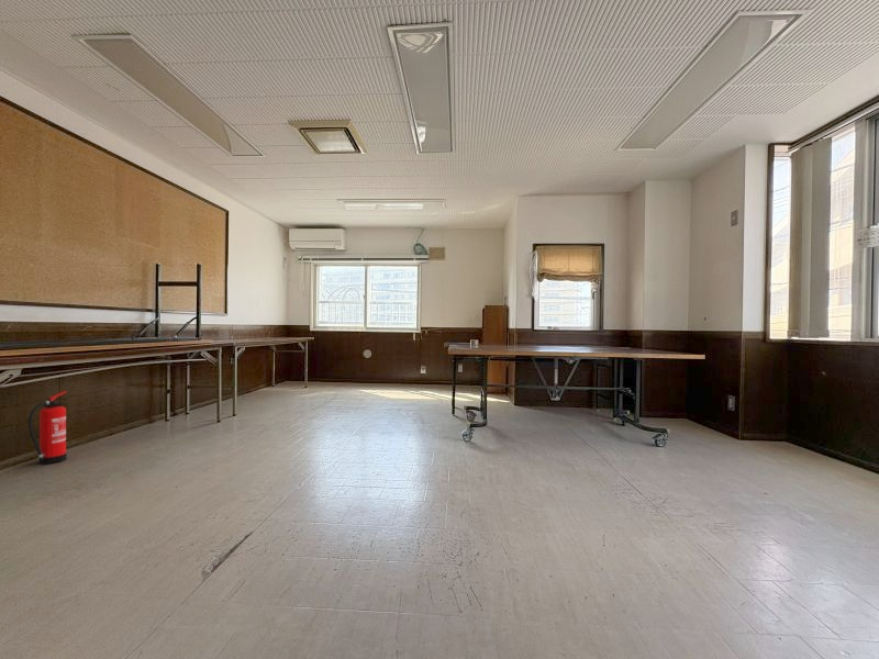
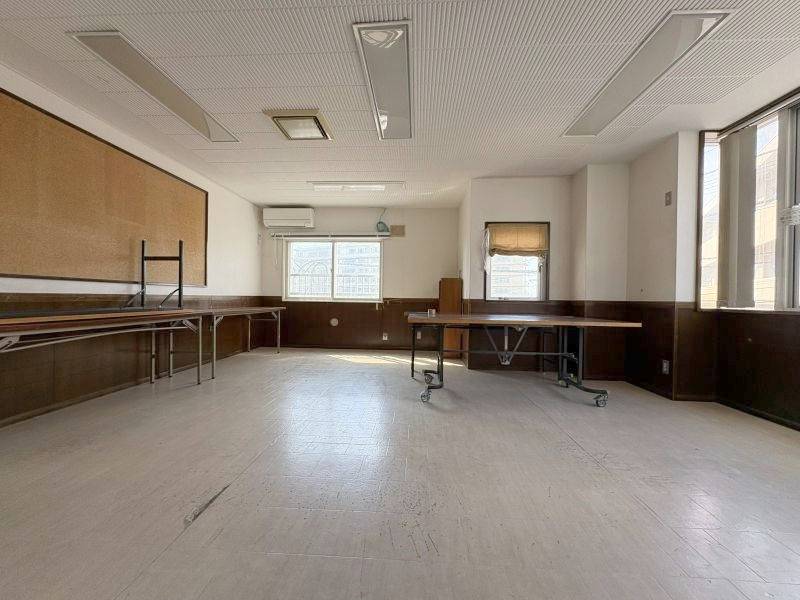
- fire extinguisher (47, 427)
